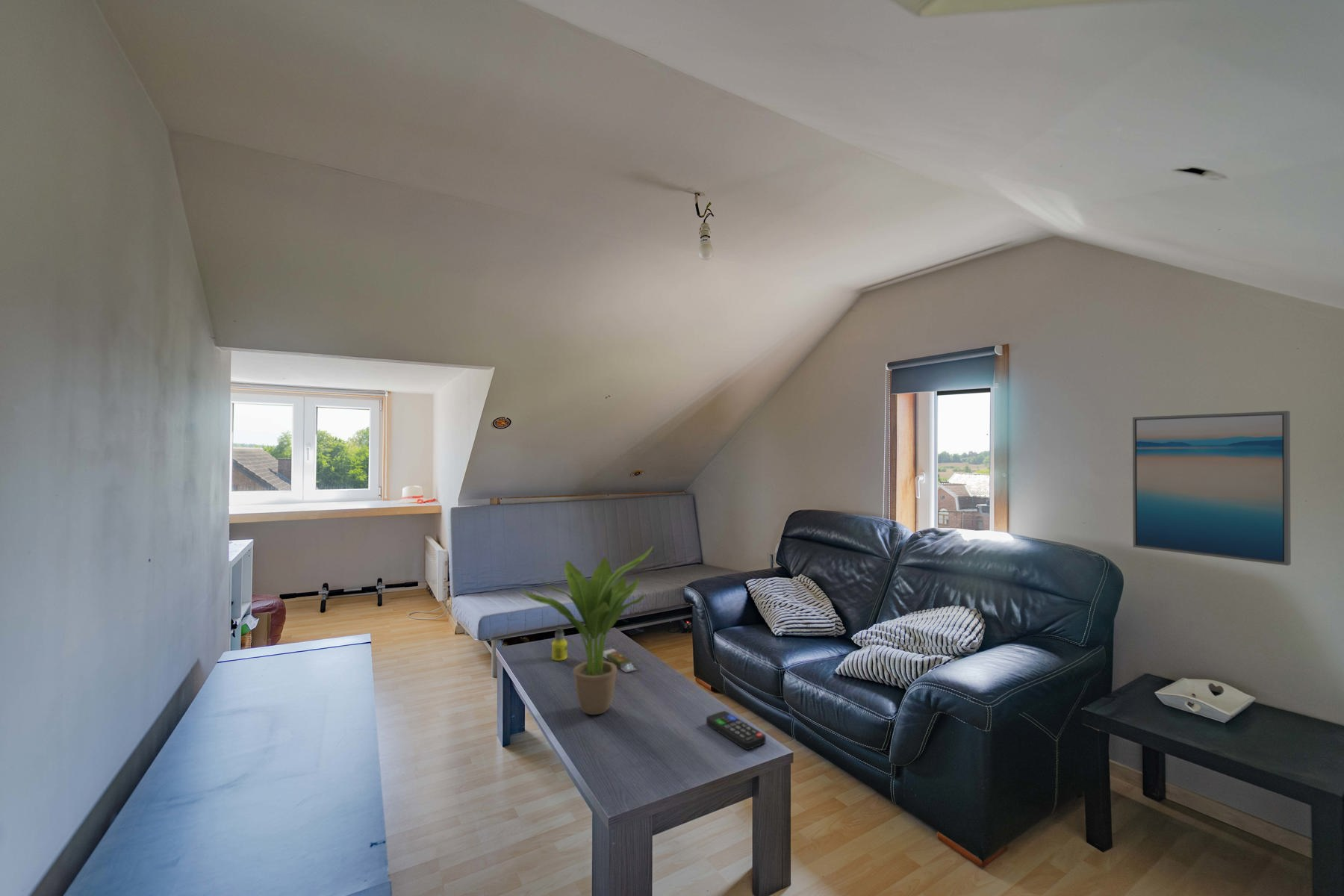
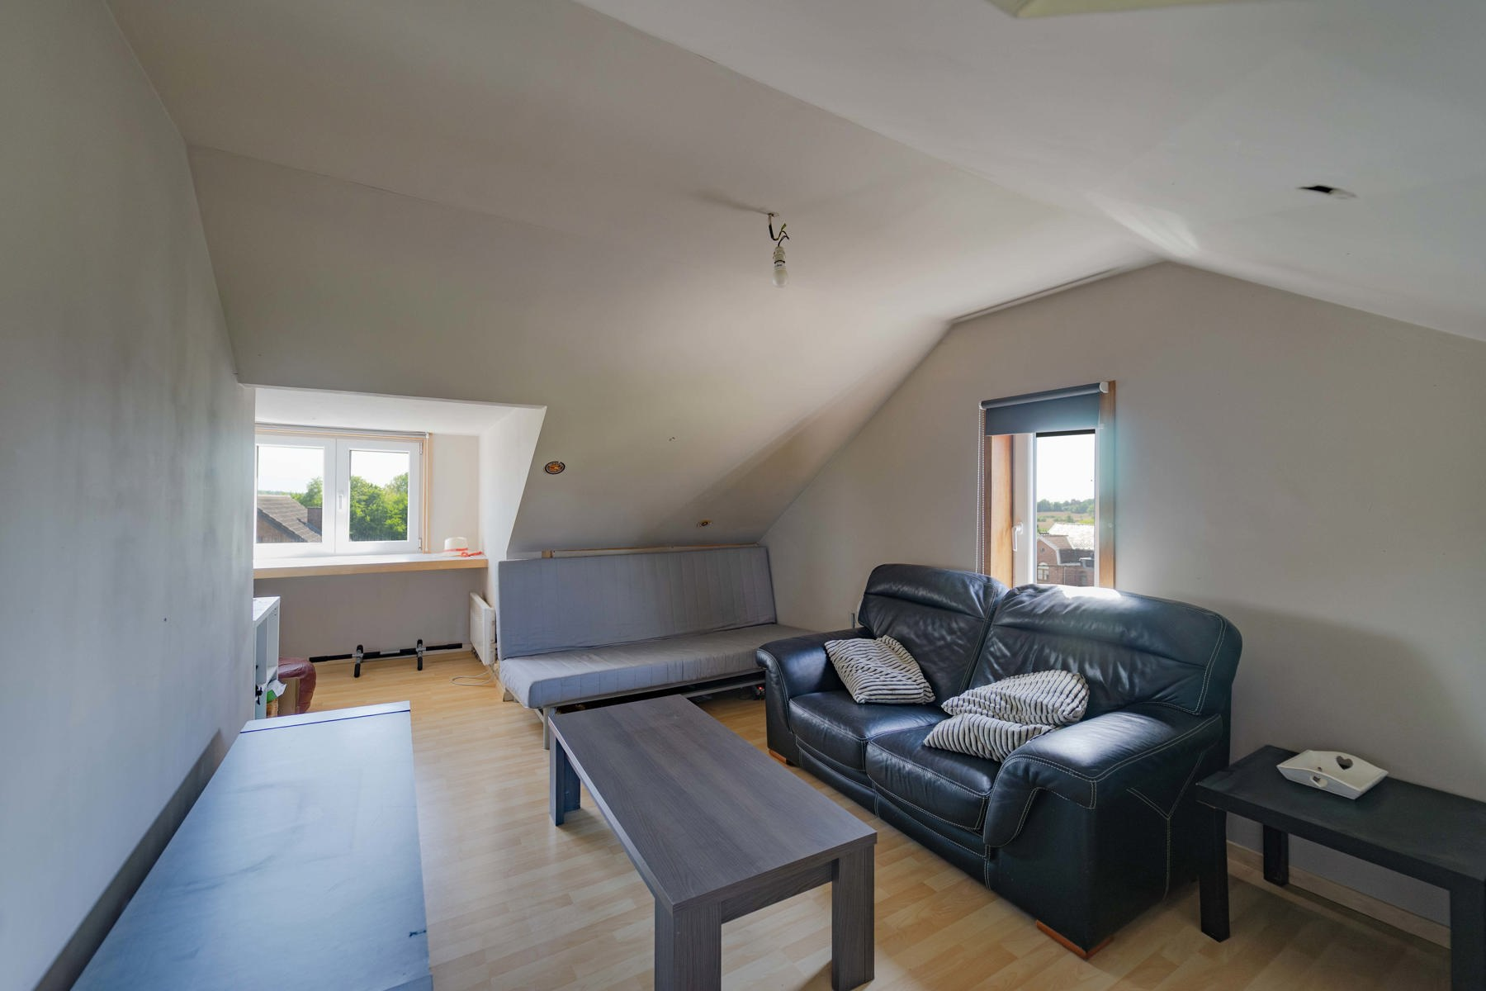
- matchbox (619, 659)
- potted plant (597, 624)
- remote control (735, 729)
- bottle (559, 642)
- wall art (1204, 485)
